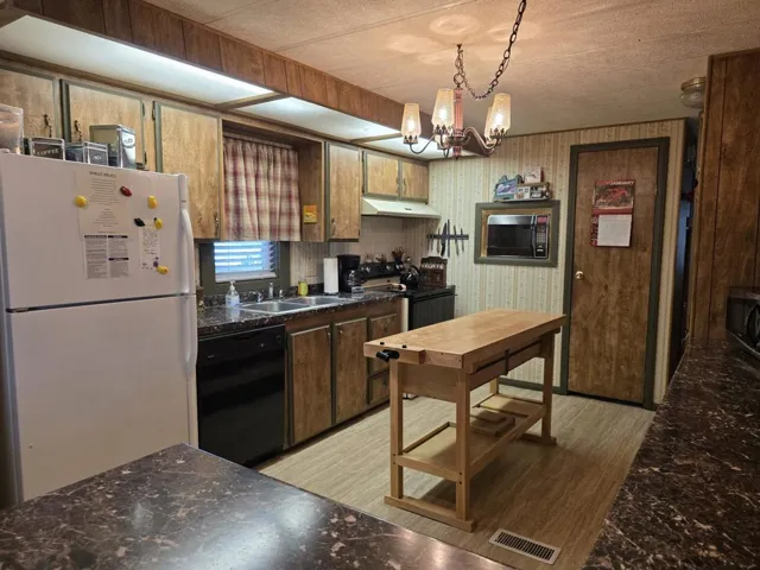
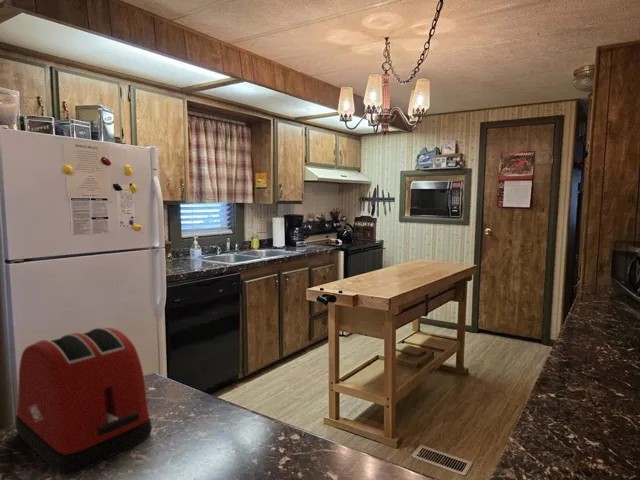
+ toaster (81, 384)
